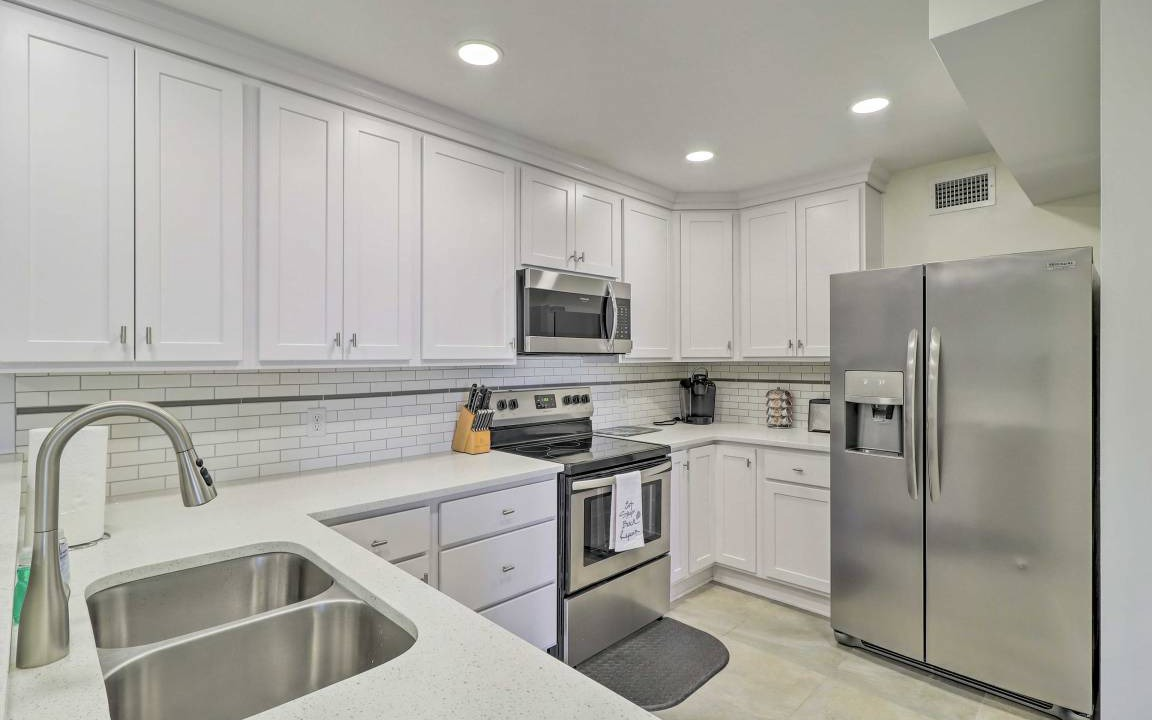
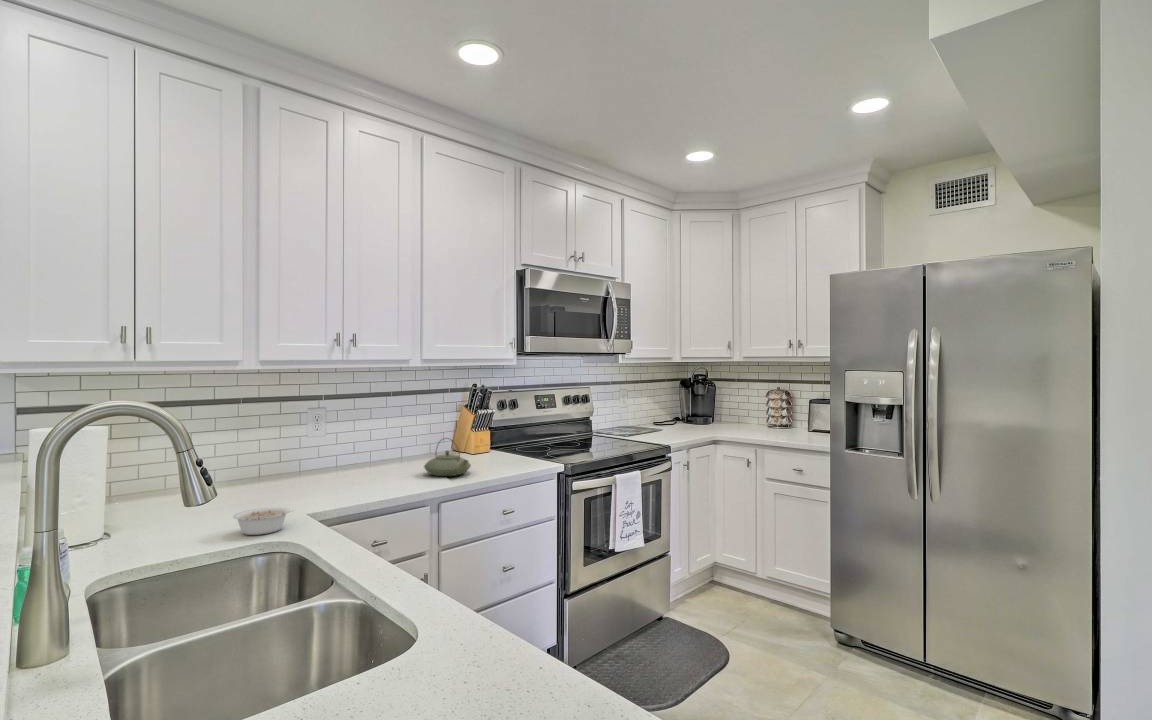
+ legume (264, 519)
+ teapot (449, 456)
